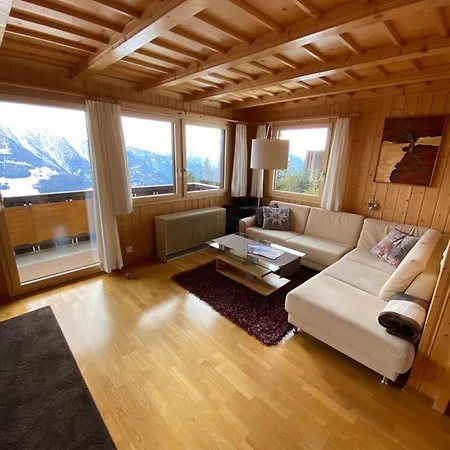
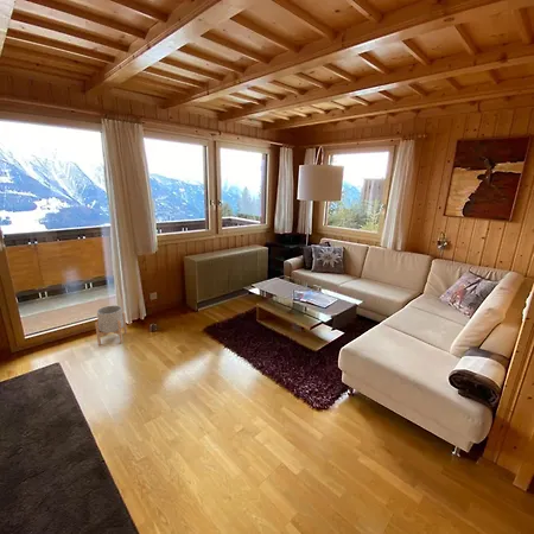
+ planter (110, 324)
